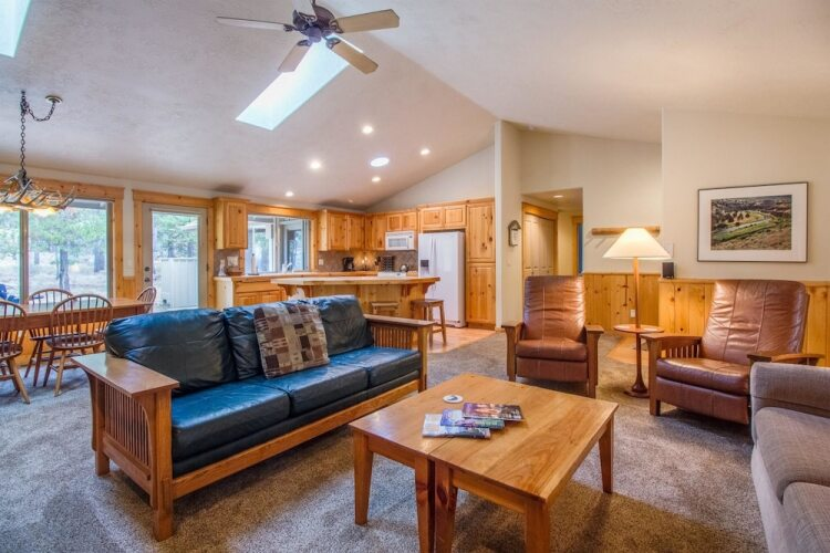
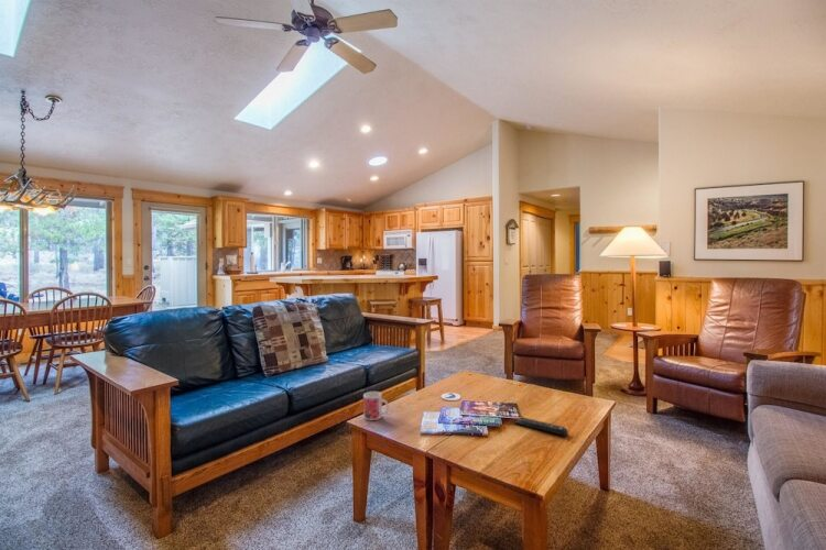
+ remote control (540, 426)
+ mug (376, 406)
